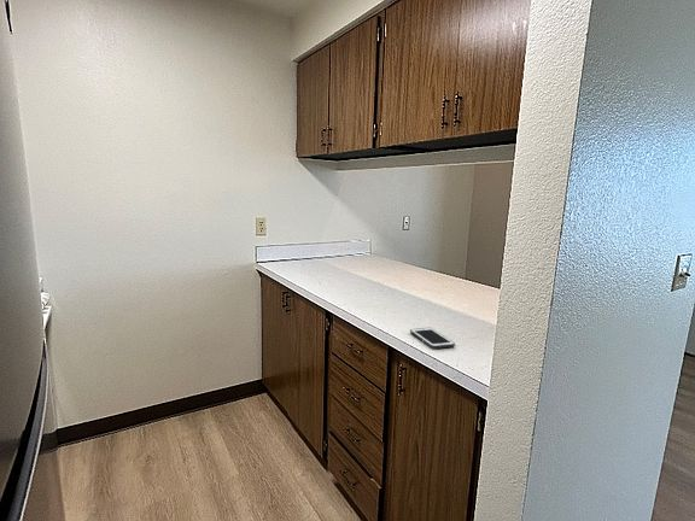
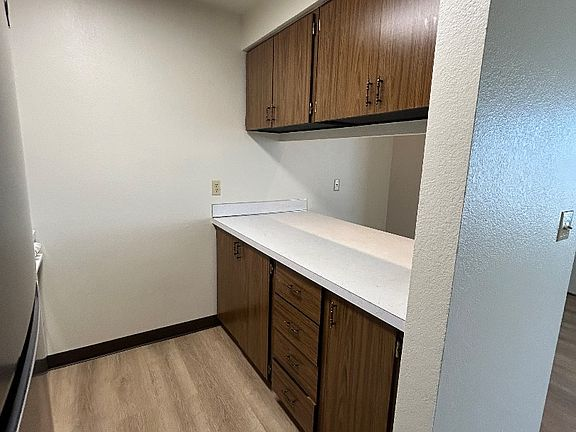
- cell phone (431, 336)
